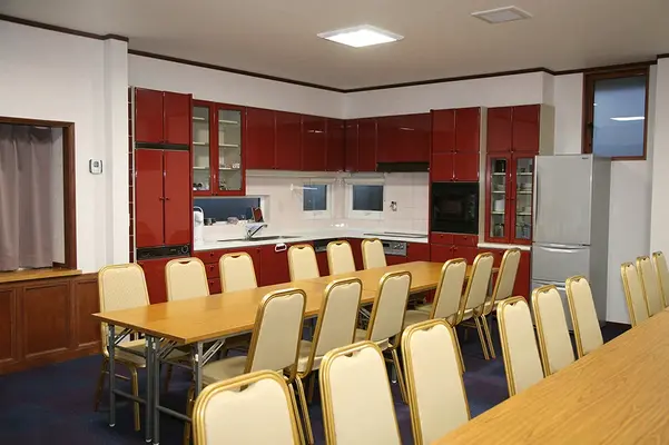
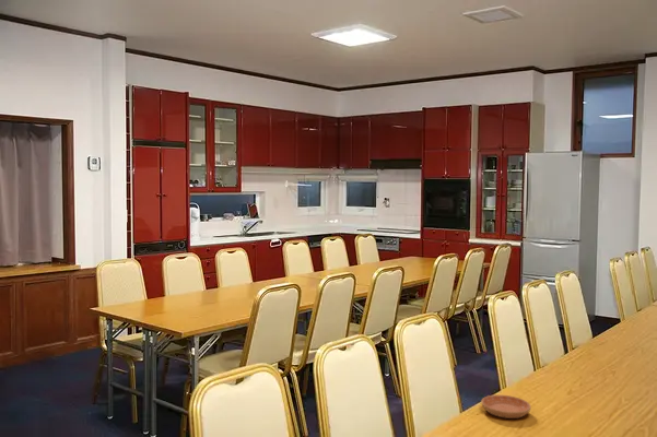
+ saucer (505, 406)
